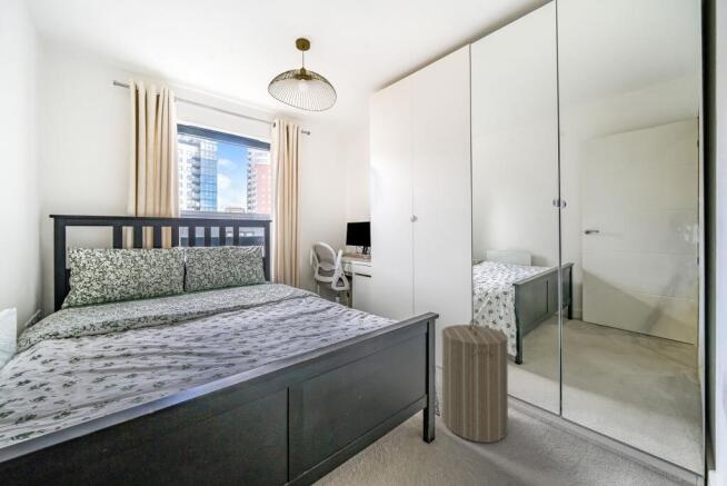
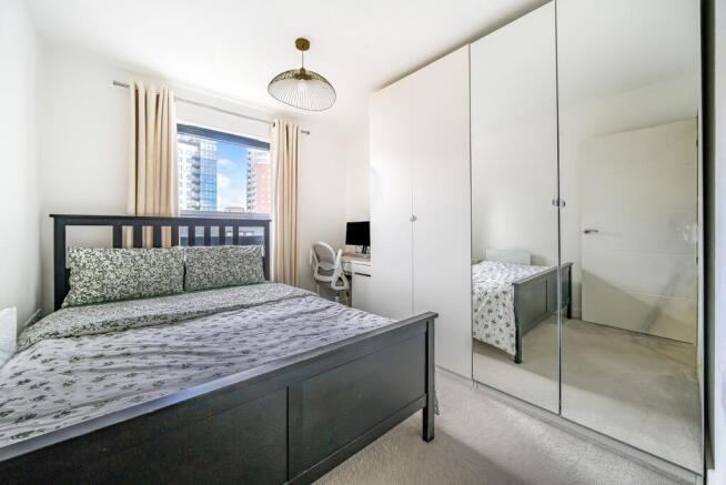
- laundry hamper (474, 370)
